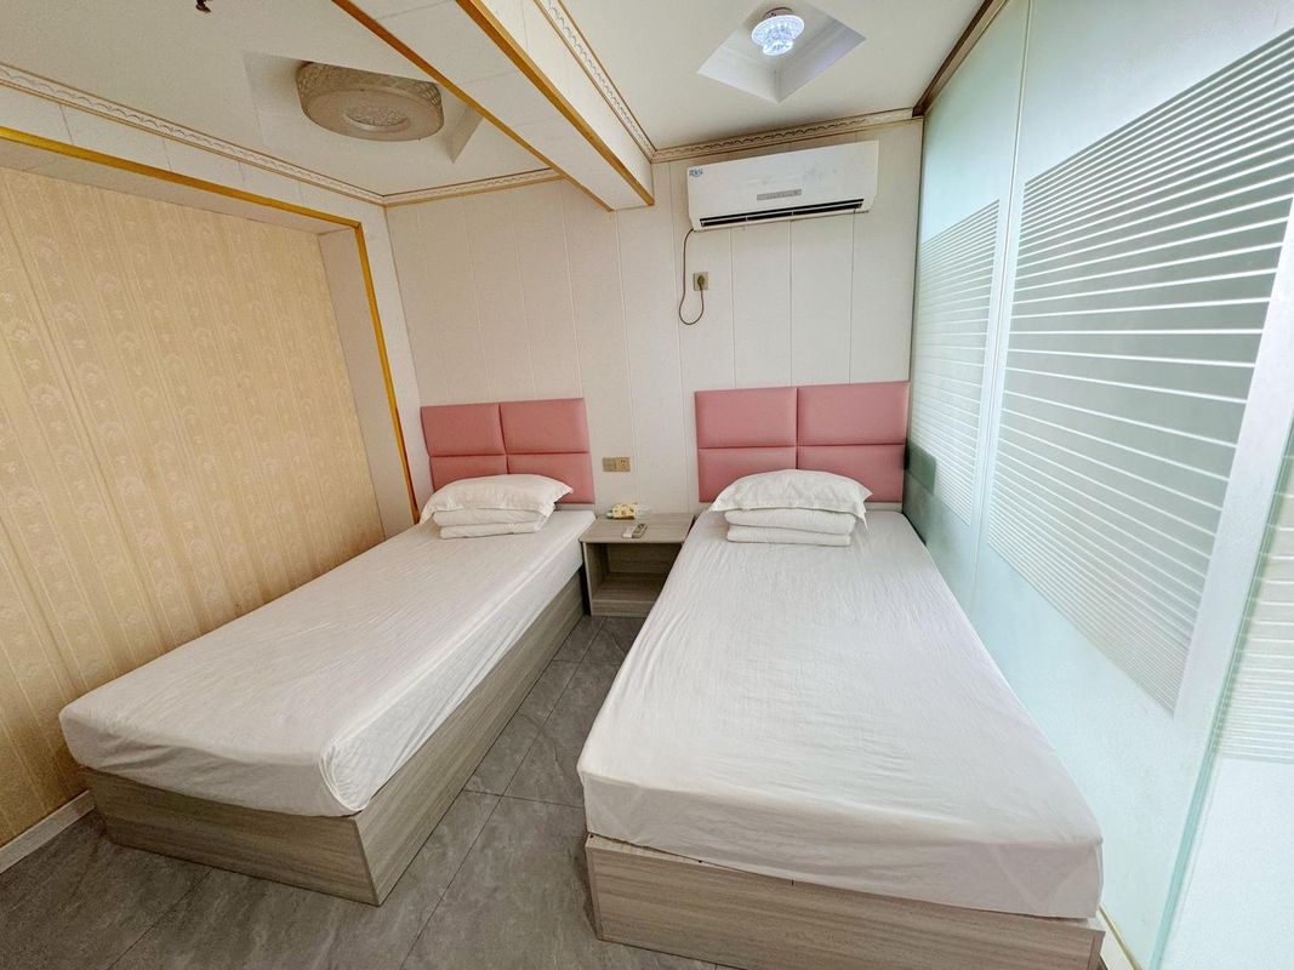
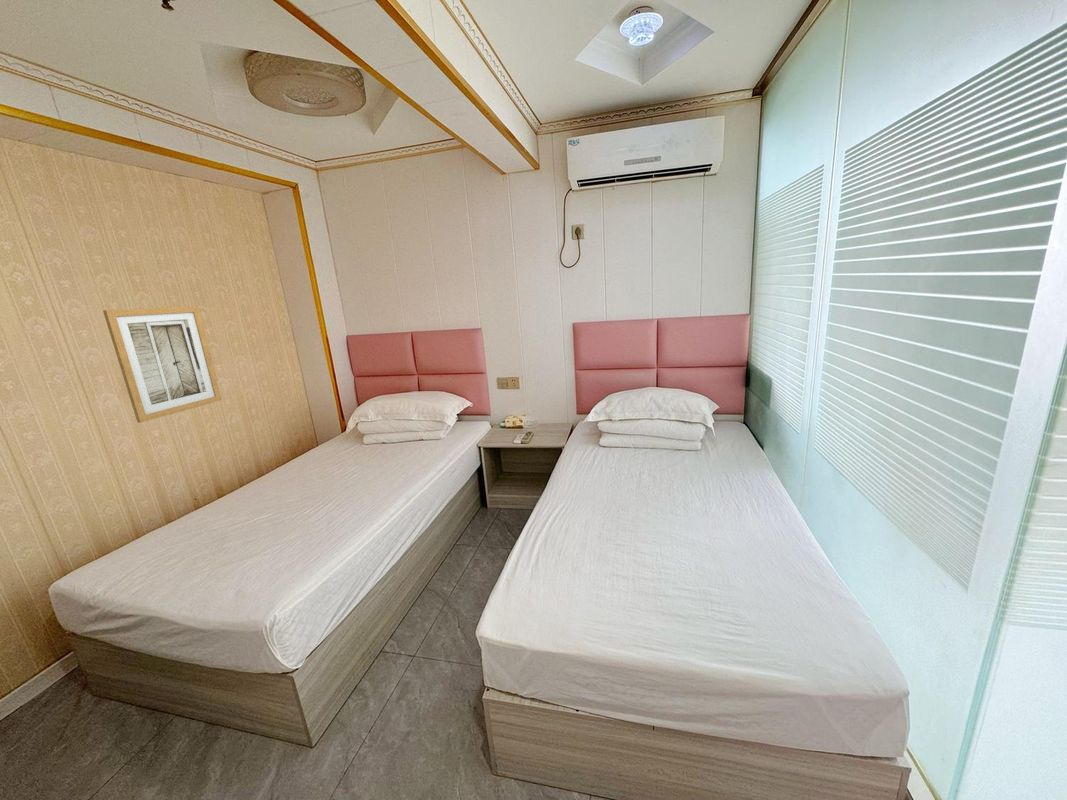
+ wall art (169, 360)
